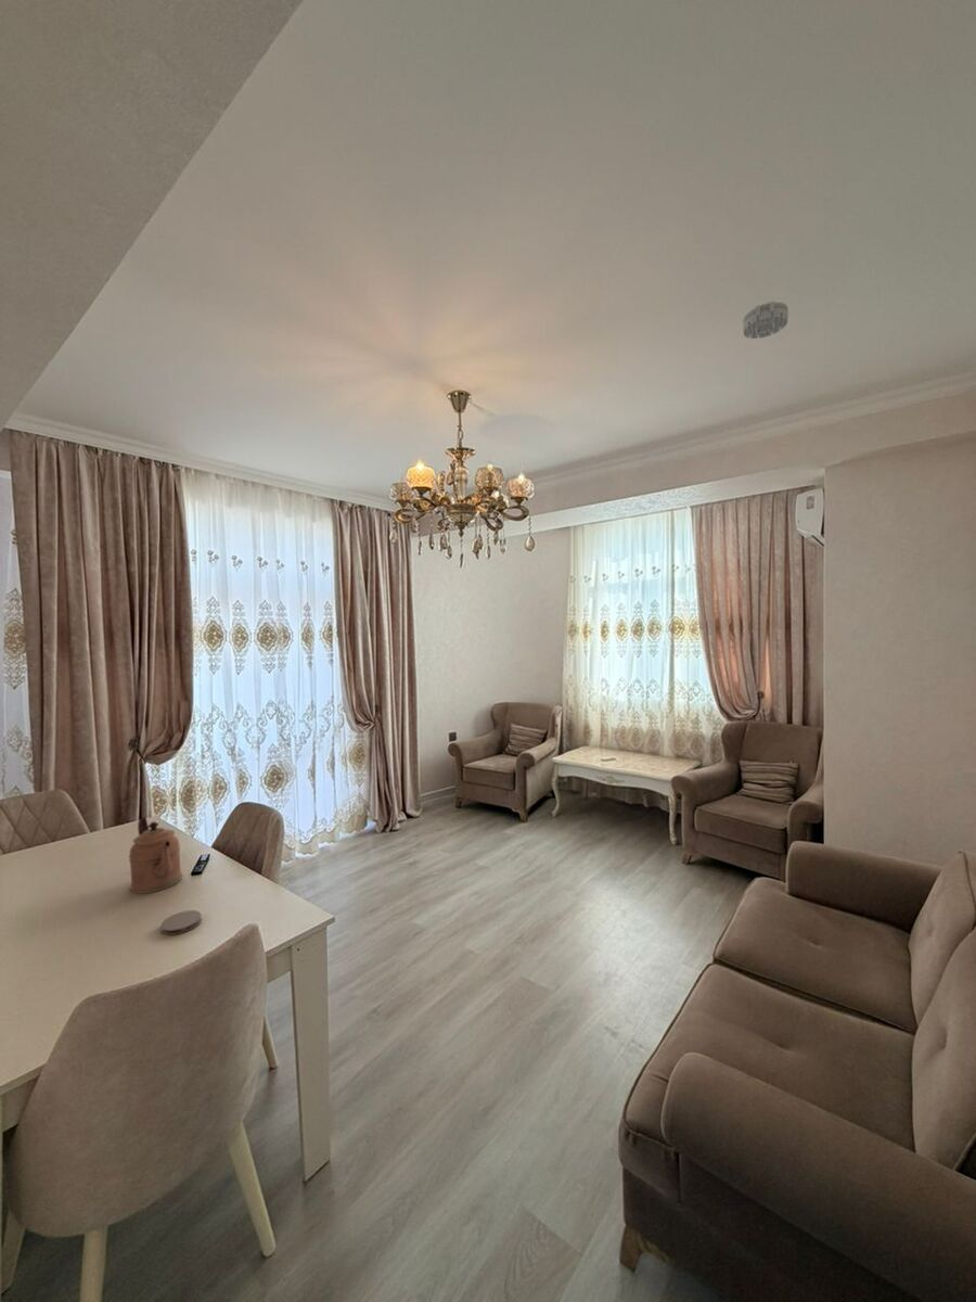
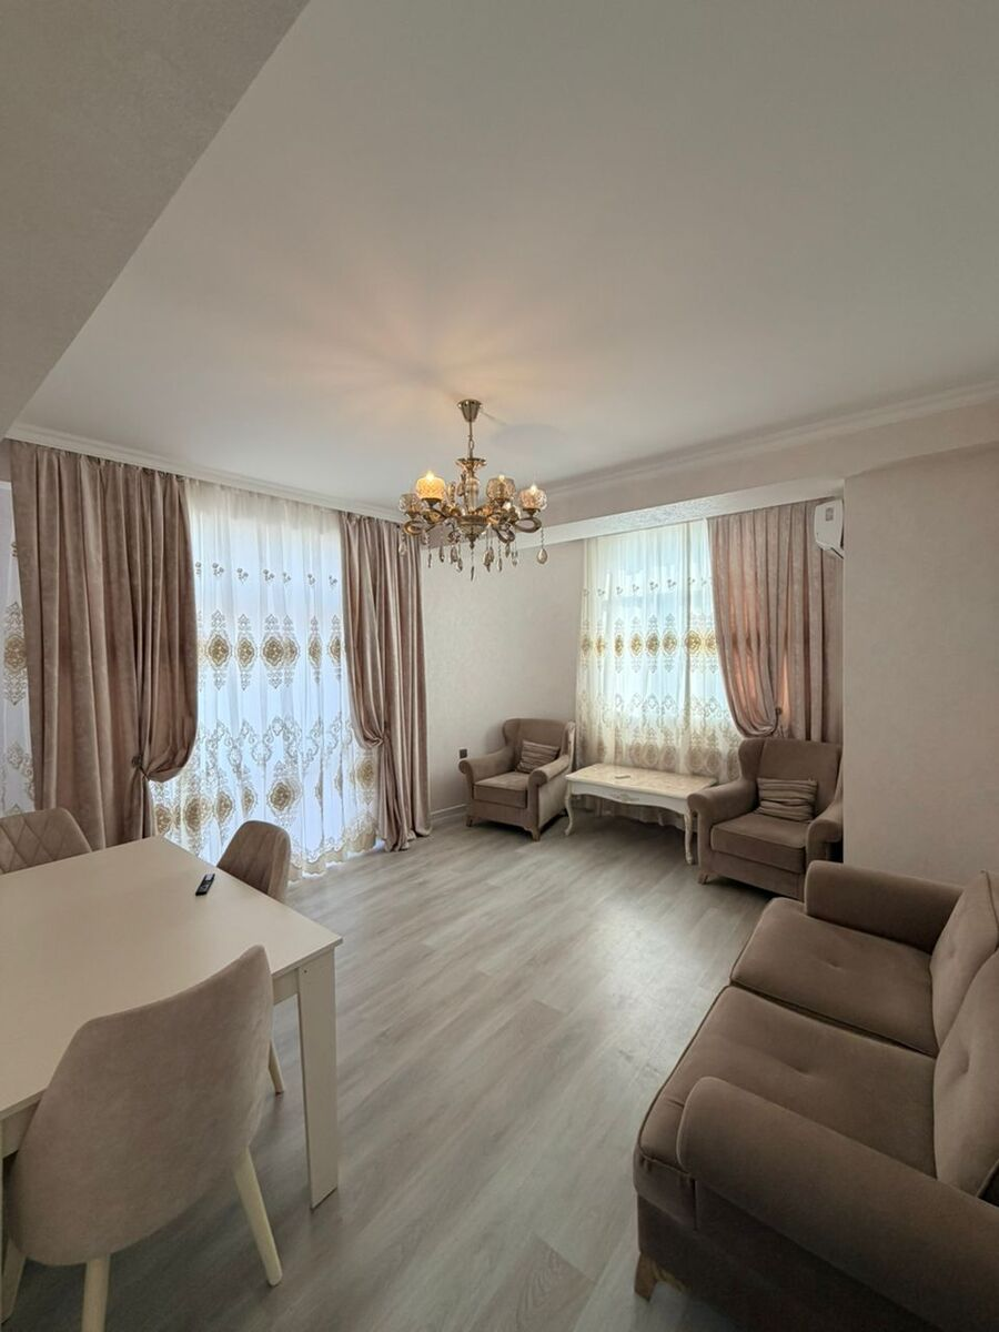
- coaster (181, 922)
- smoke detector (765, 319)
- coffeepot (154, 852)
